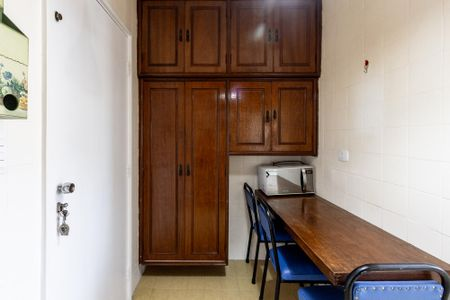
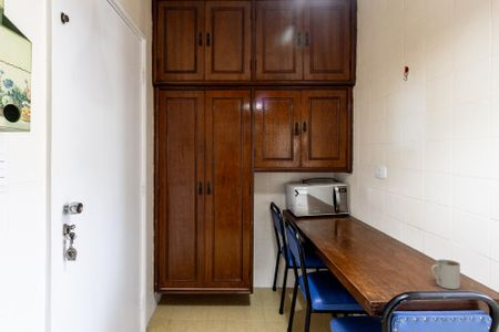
+ mug (444, 273)
